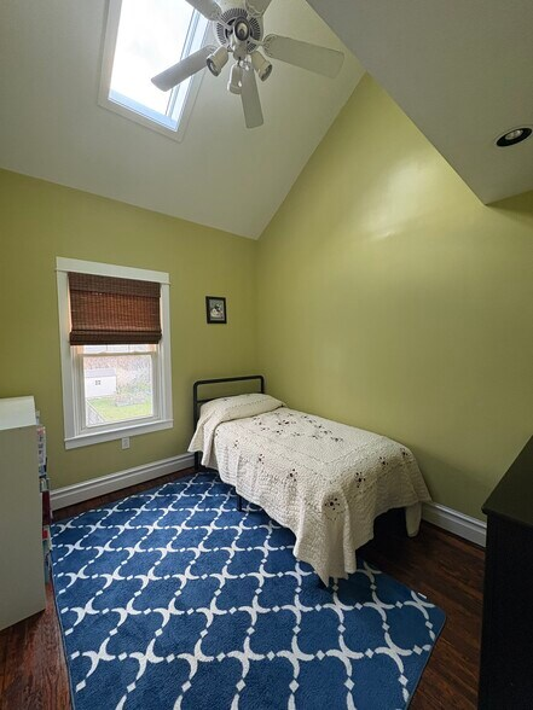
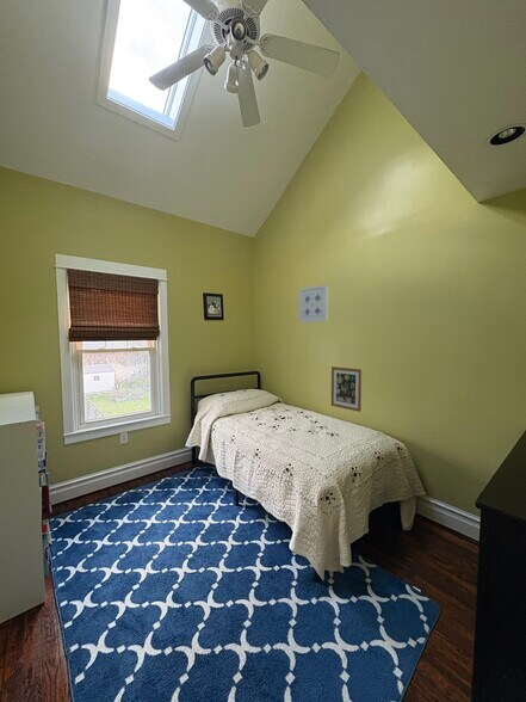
+ wall art (345, 388)
+ wall art (312, 304)
